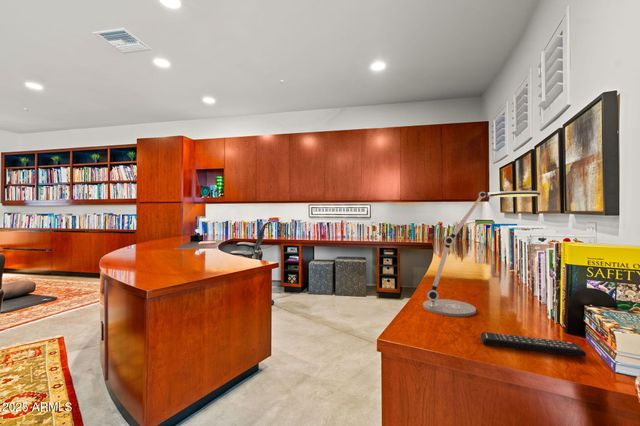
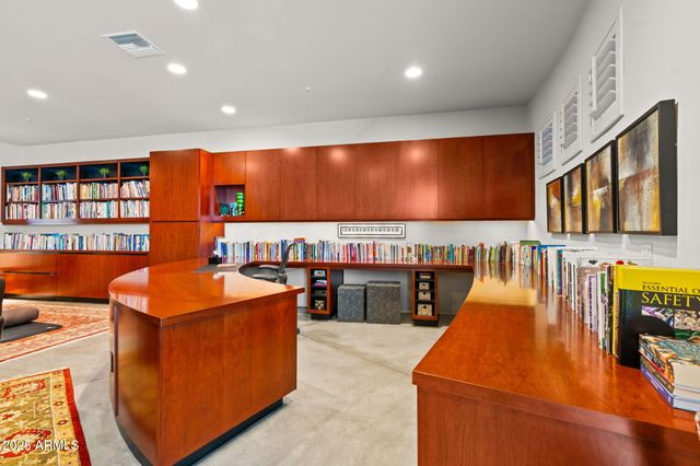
- remote control (529, 344)
- desk lamp (453, 242)
